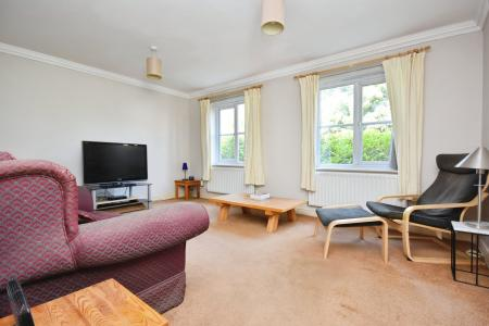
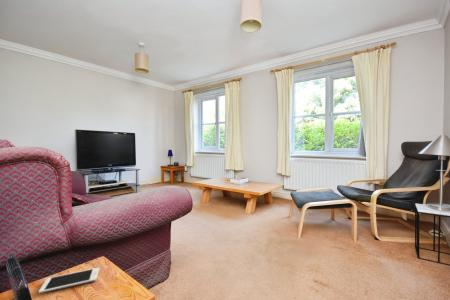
+ cell phone (71, 279)
